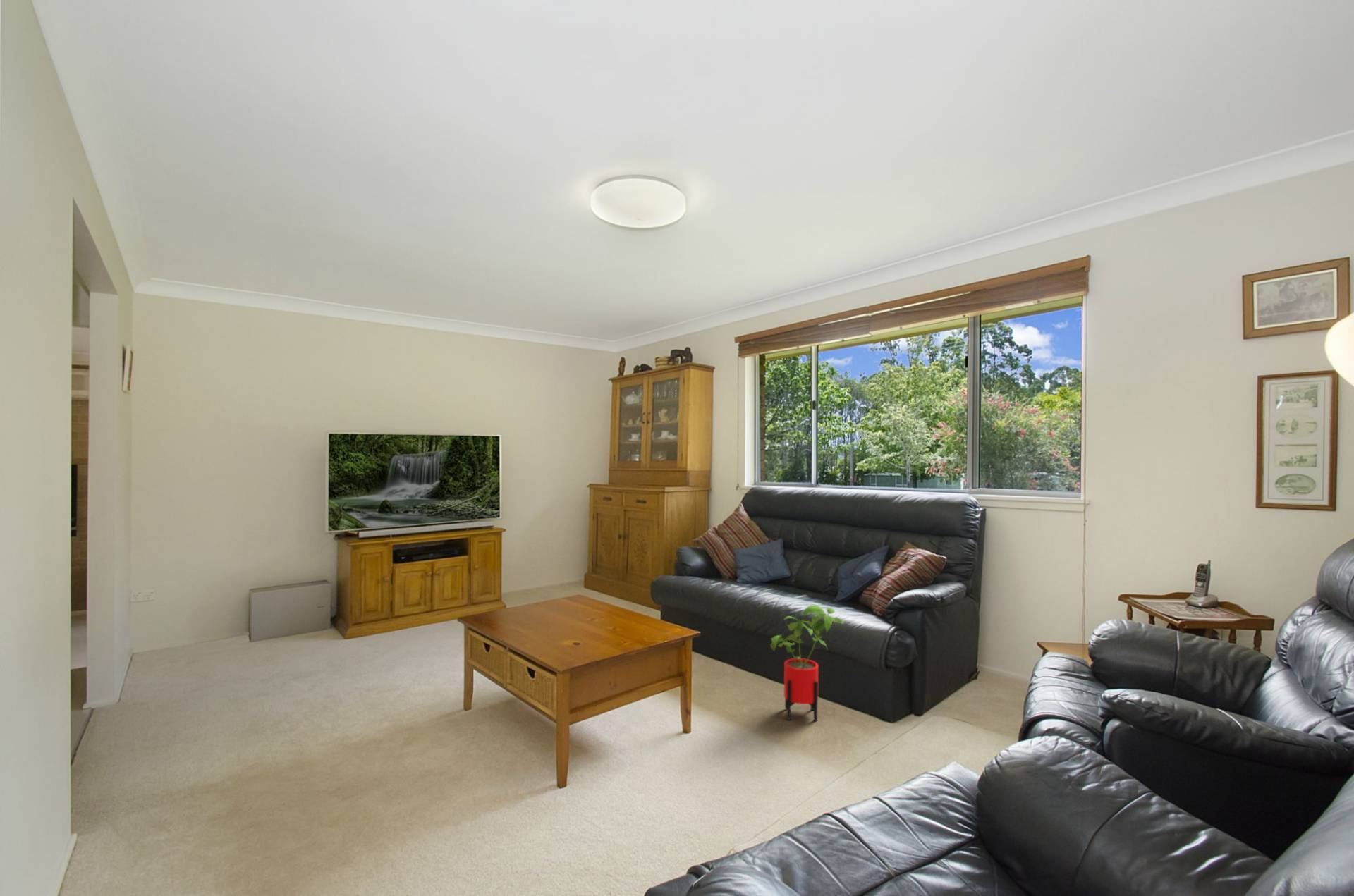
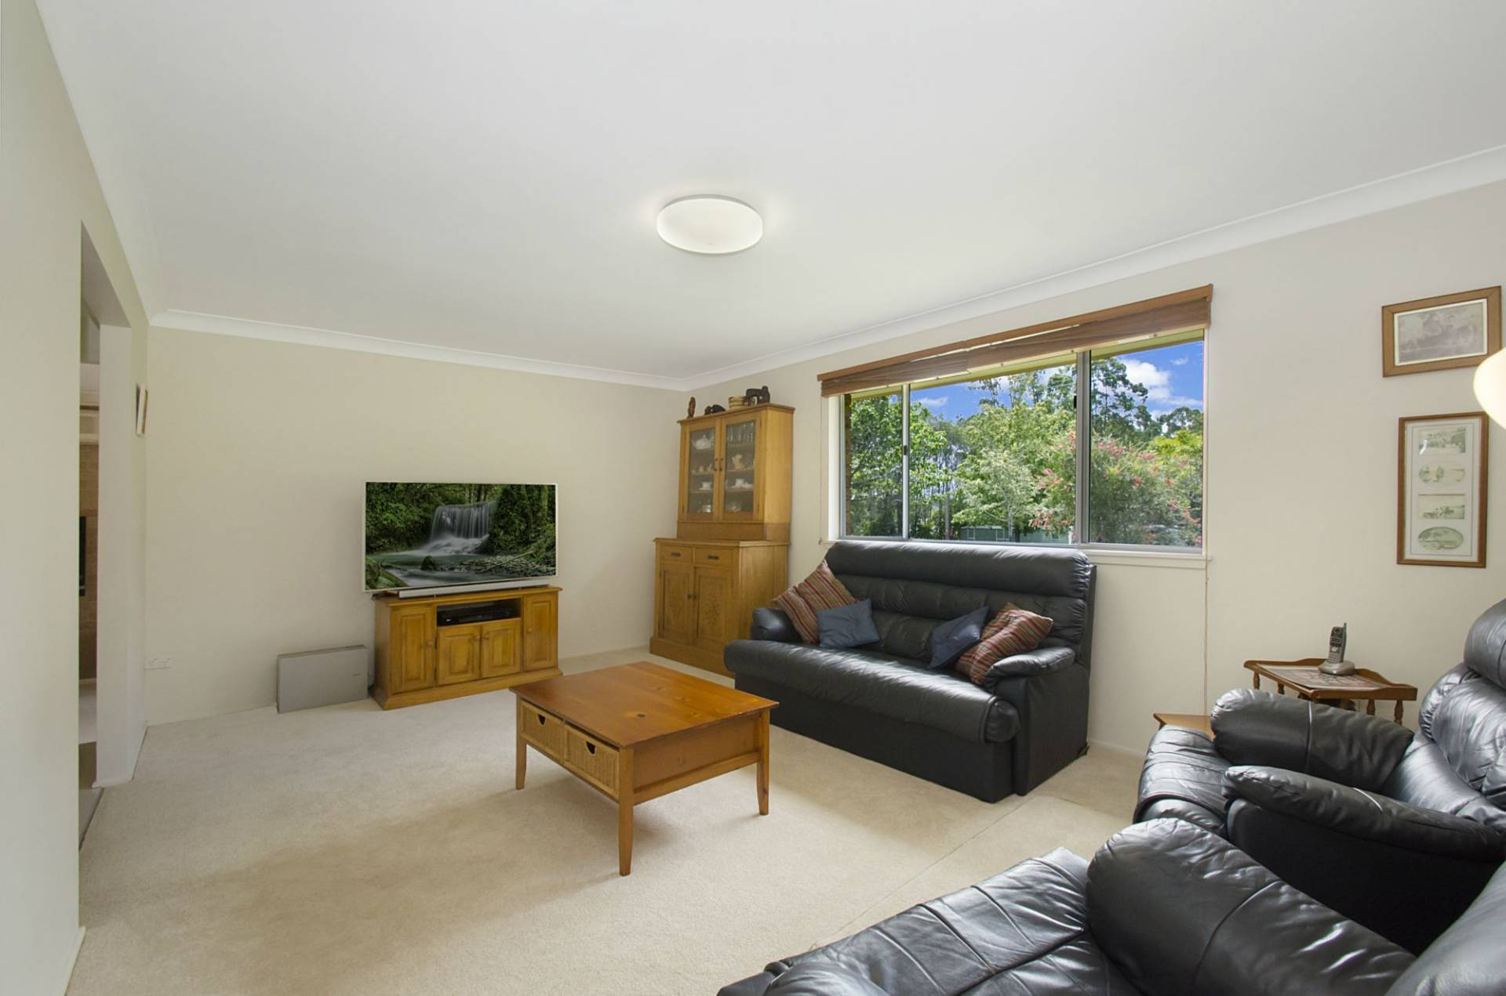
- house plant (803, 659)
